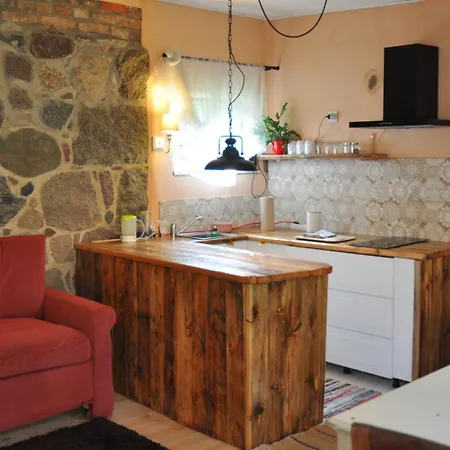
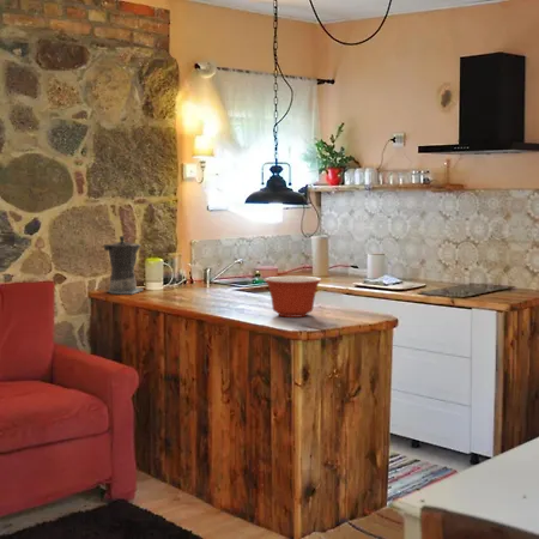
+ coffee maker (122, 264)
+ mixing bowl (292, 297)
